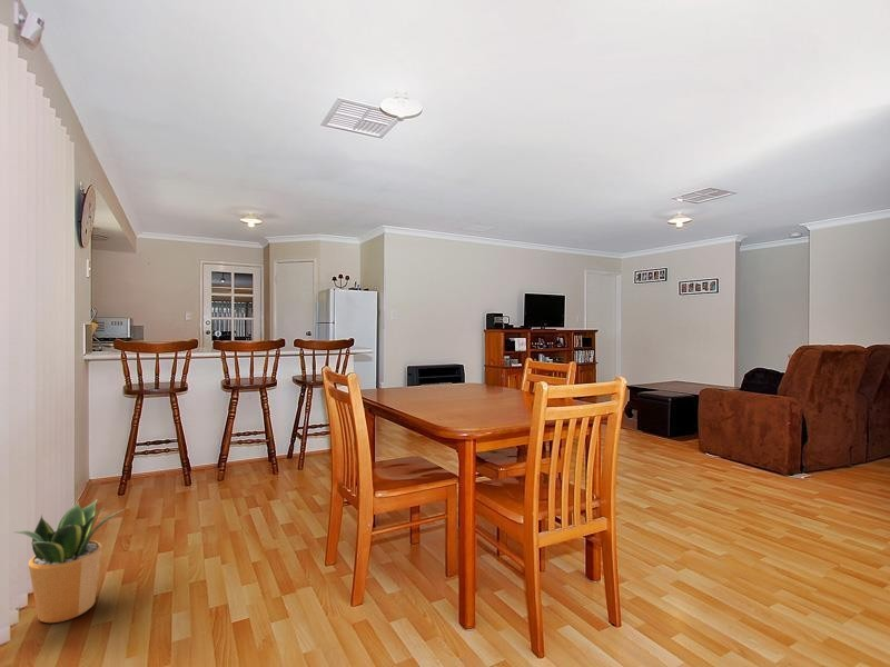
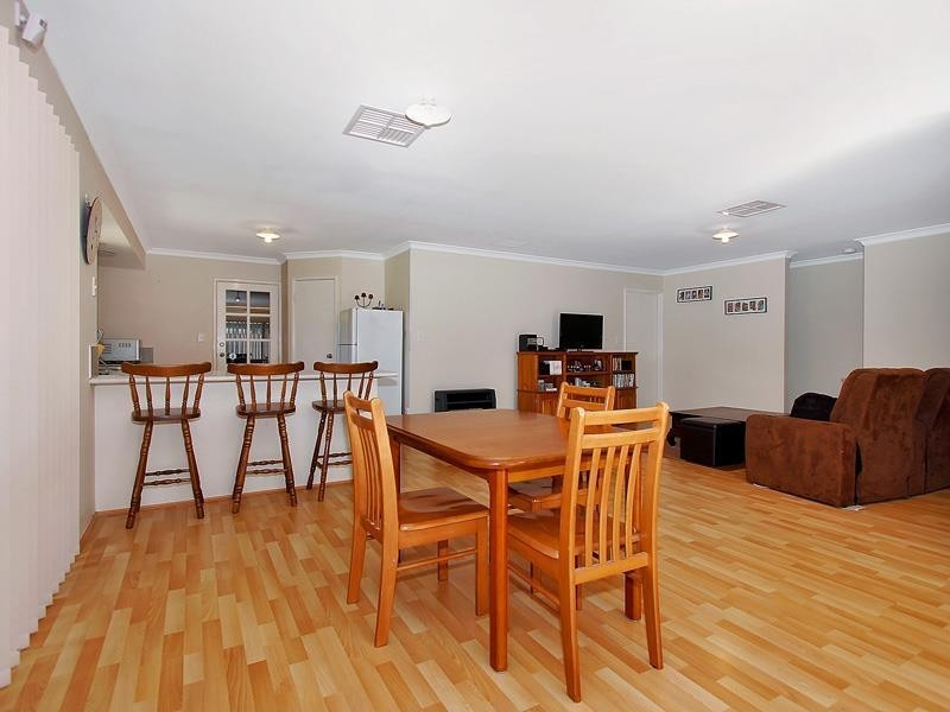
- potted plant (73, 558)
